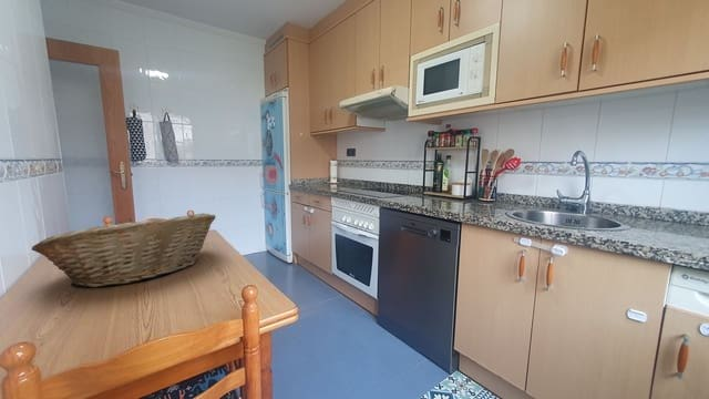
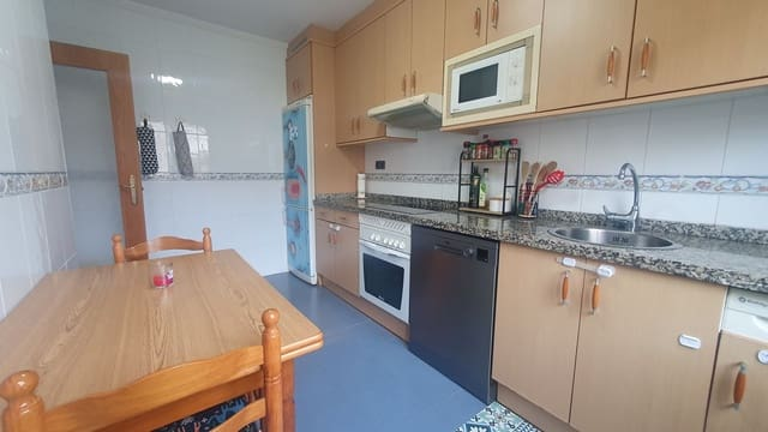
- fruit basket (140, 242)
